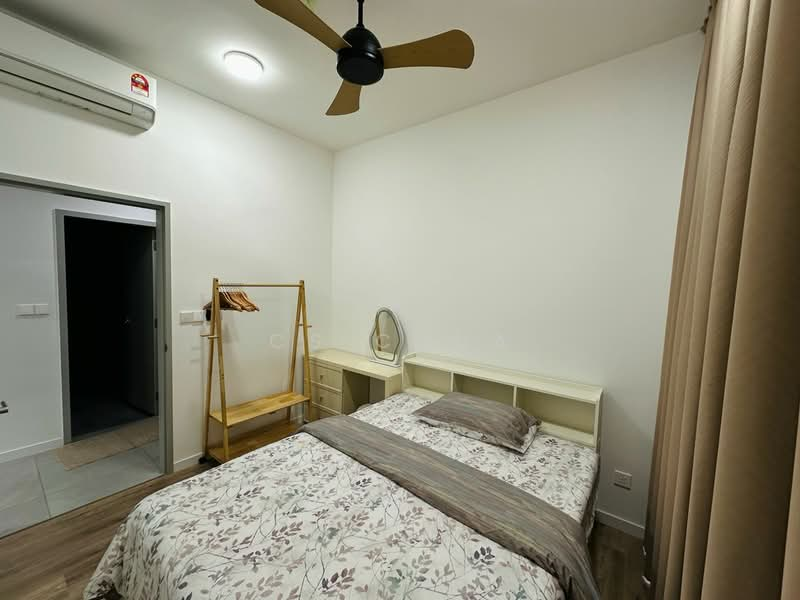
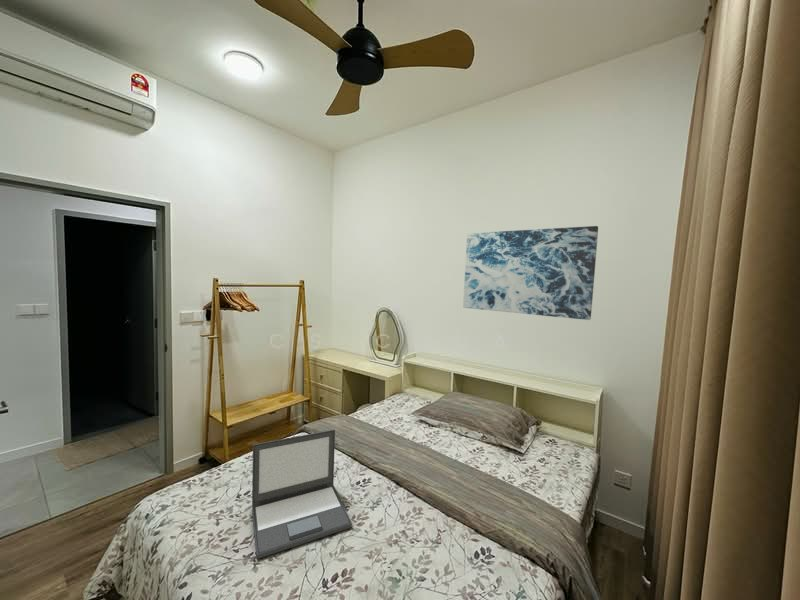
+ wall art (522, 272)
+ laptop (301, 484)
